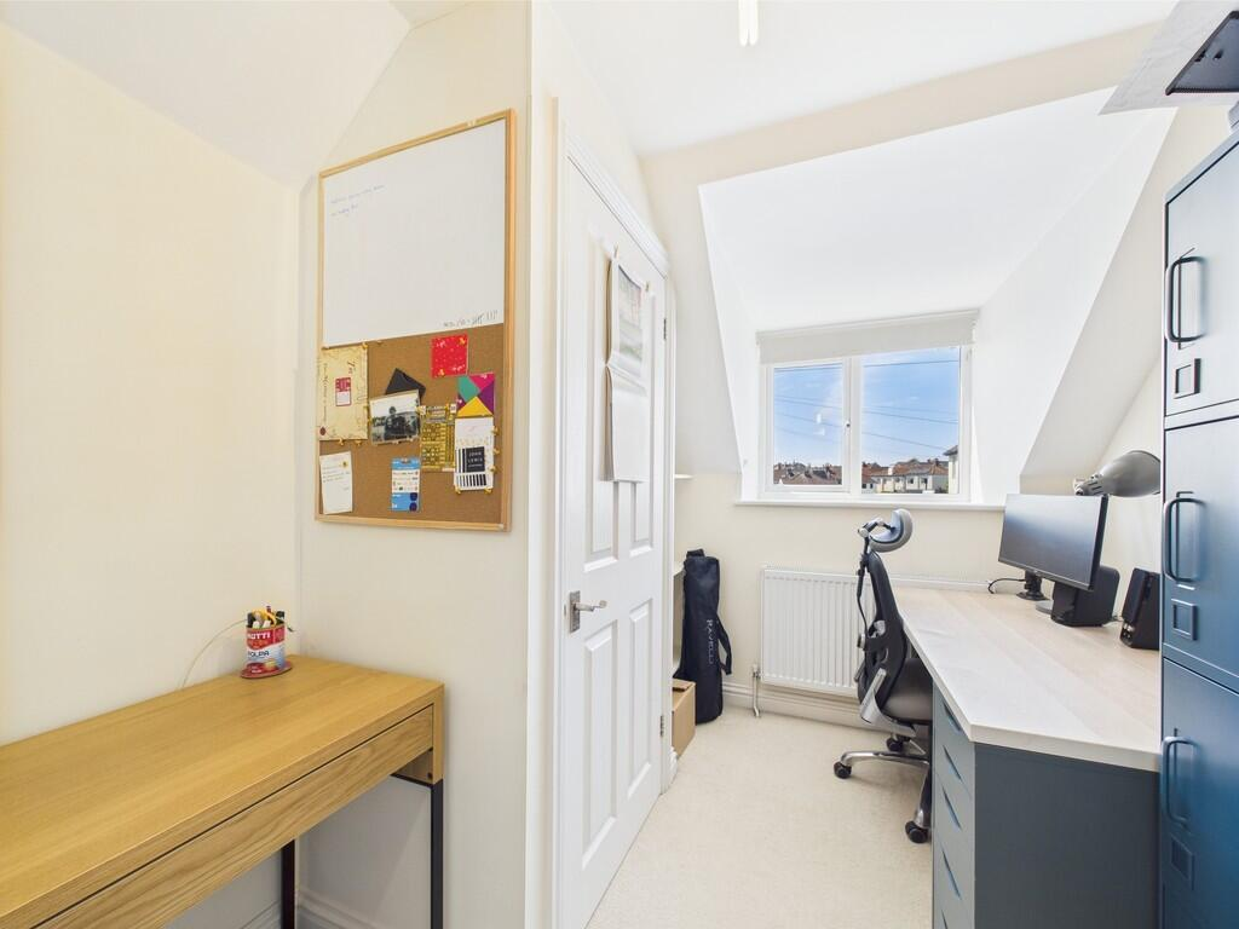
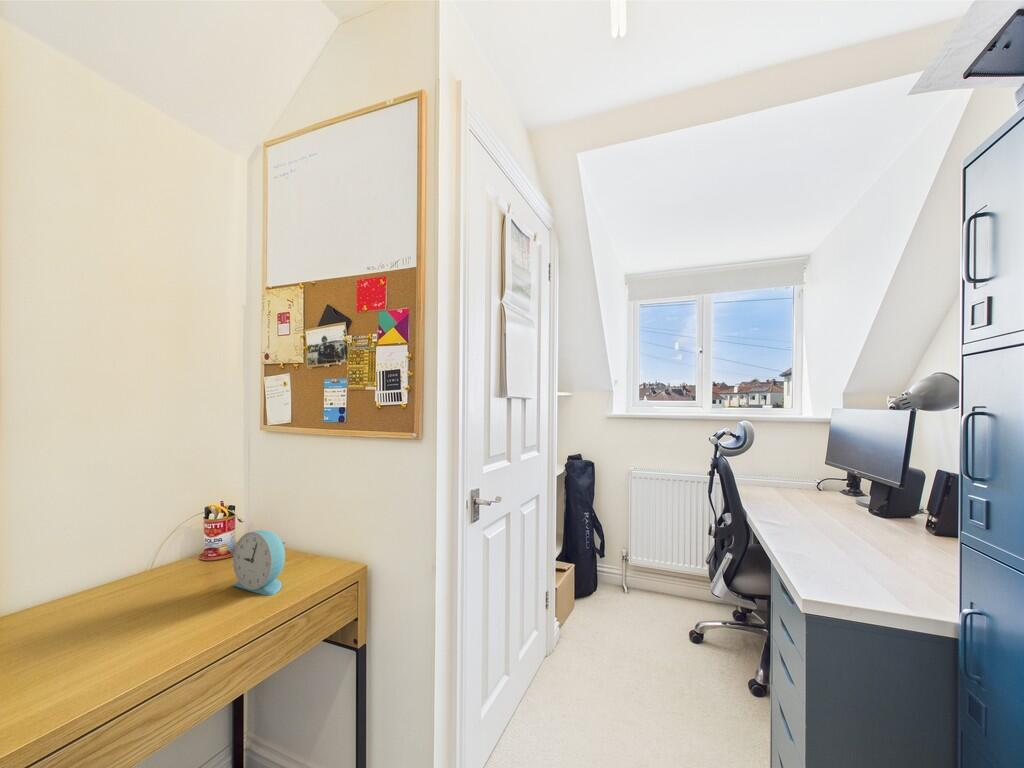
+ alarm clock (262, 557)
